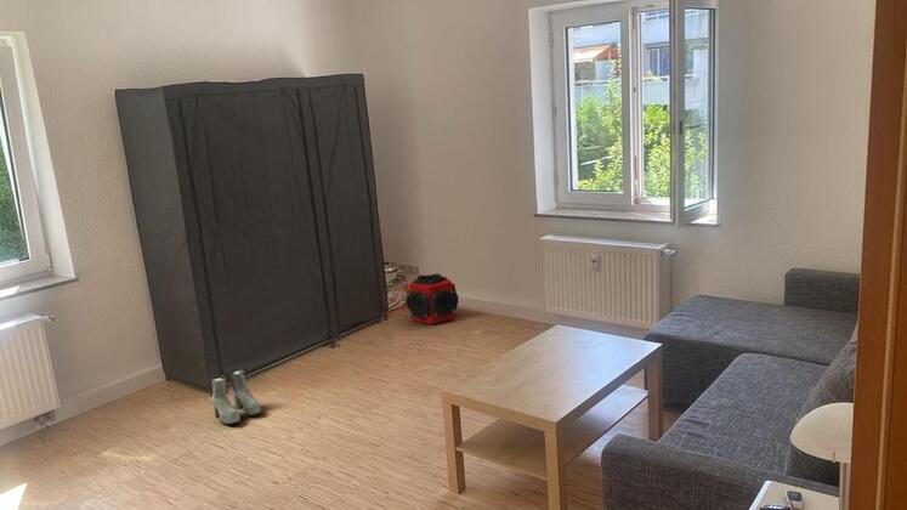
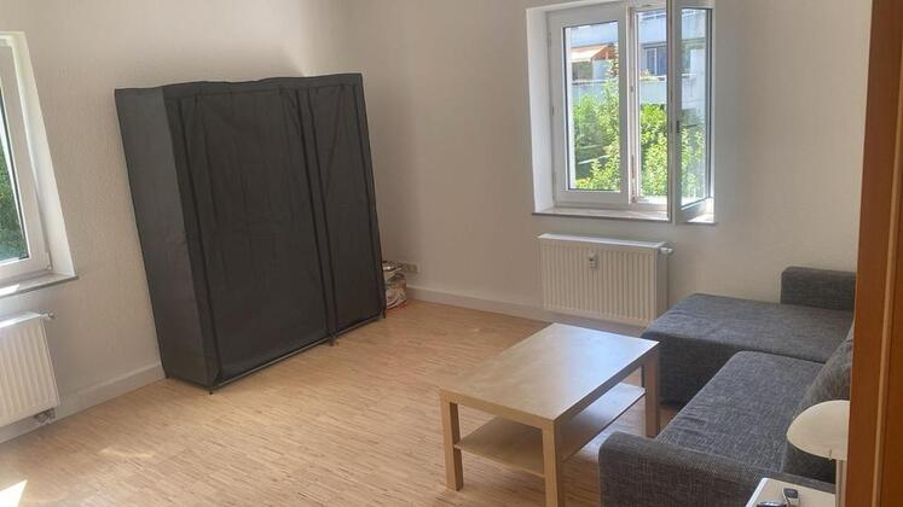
- speaker (433, 296)
- boots (234, 395)
